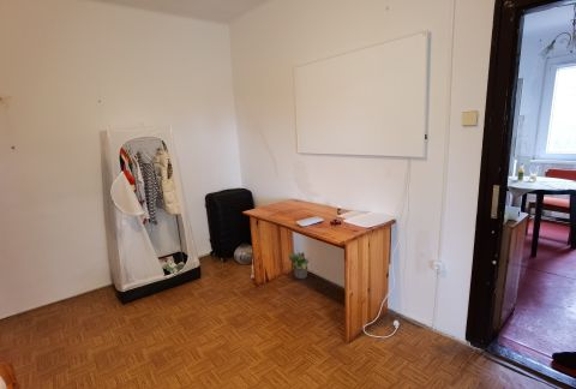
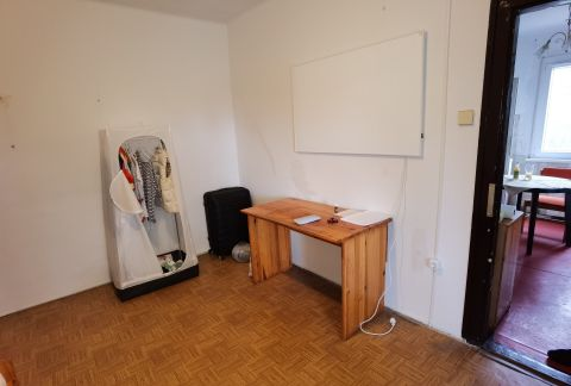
- potted plant (299, 262)
